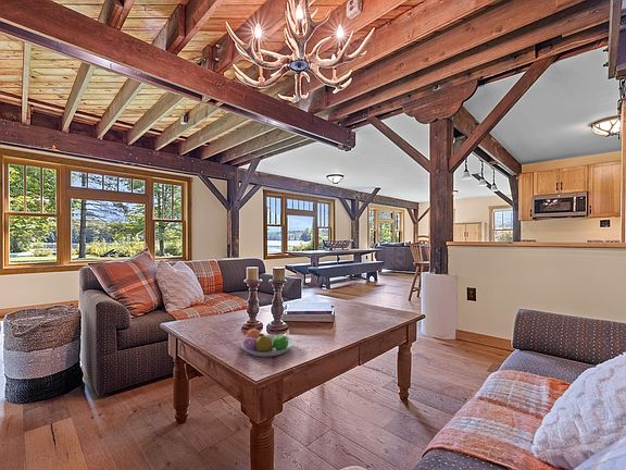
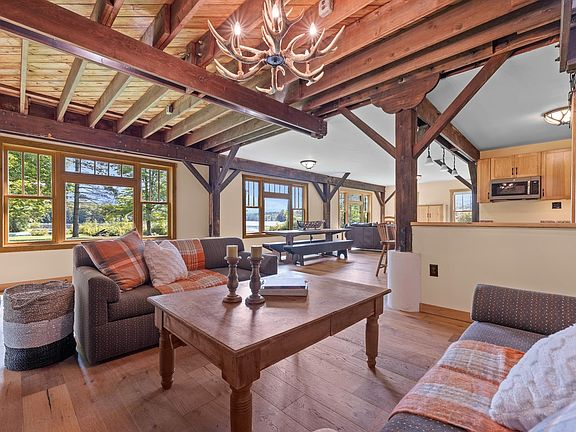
- fruit bowl (268, 338)
